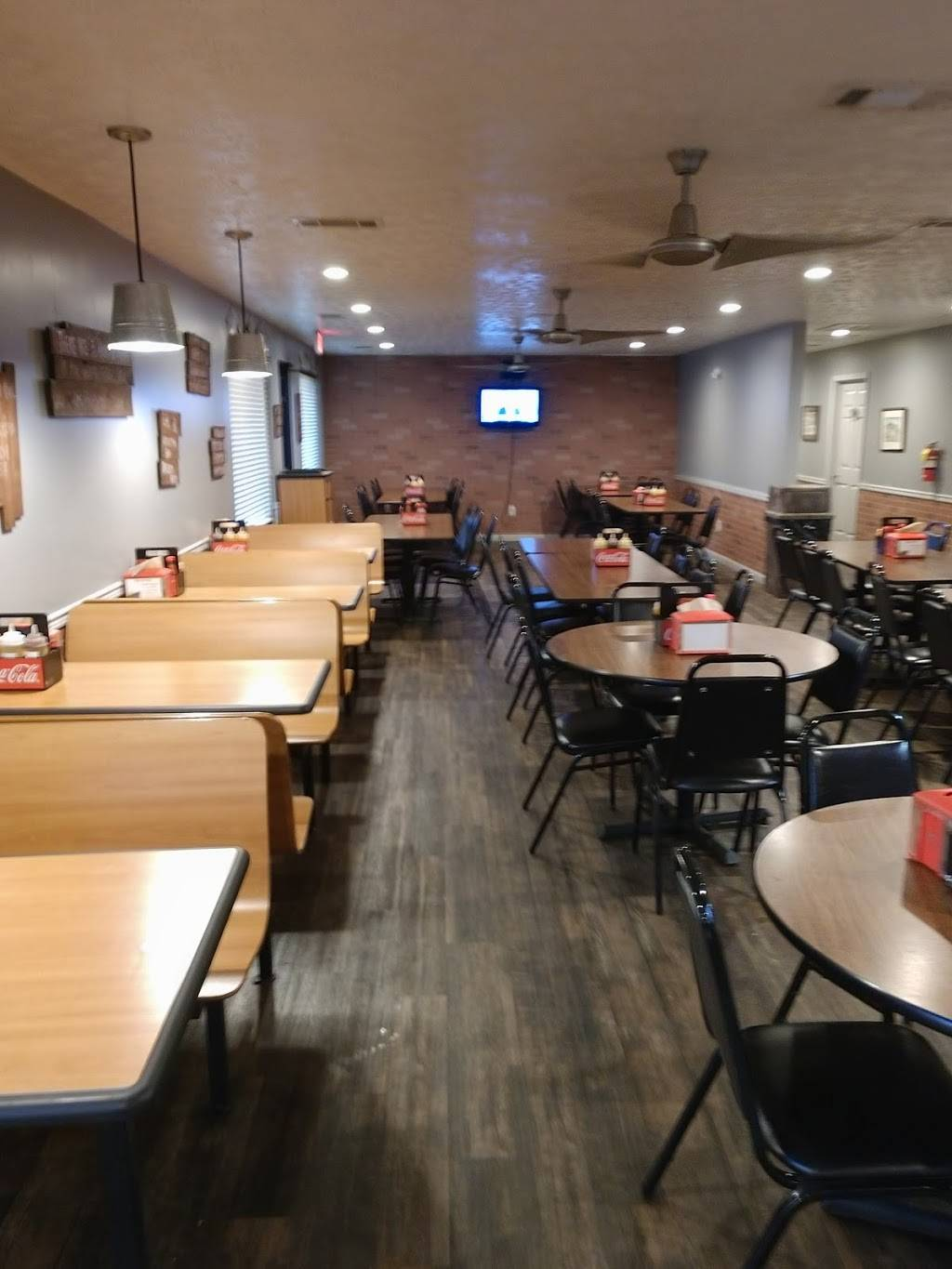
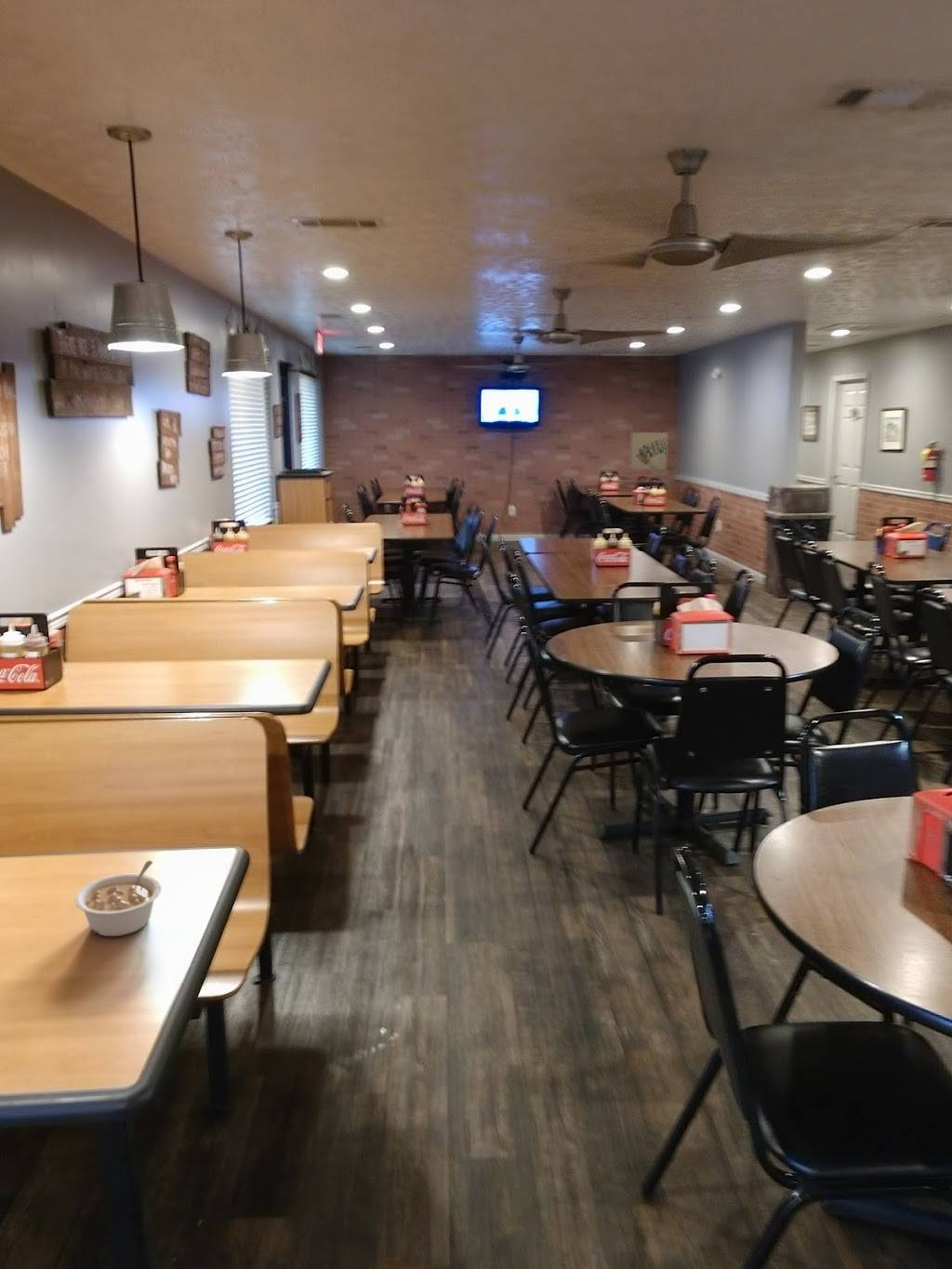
+ wall art (649, 451)
+ legume (119, 902)
